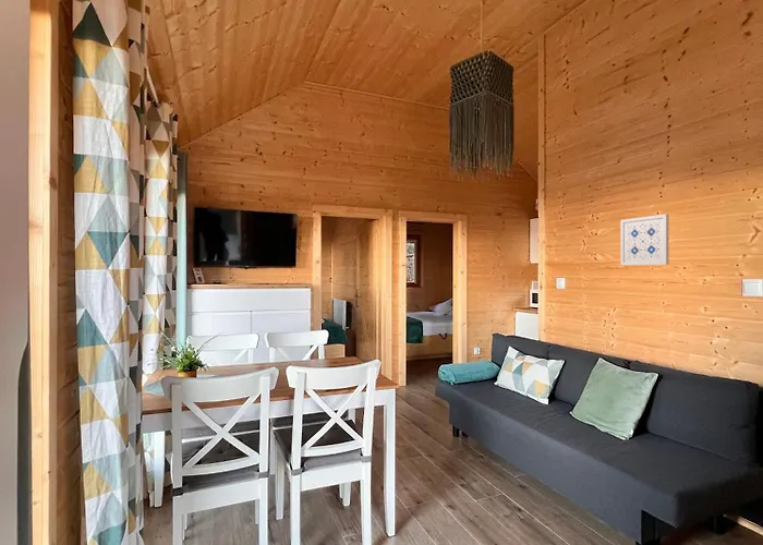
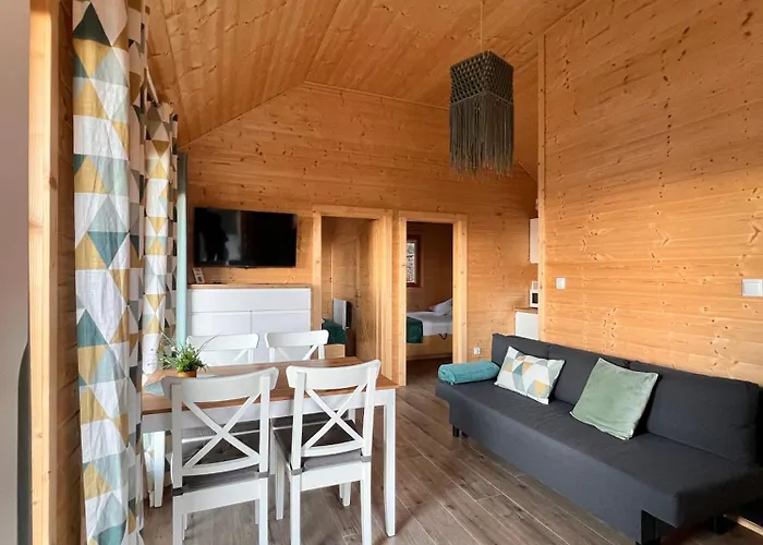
- wall art (643, 241)
